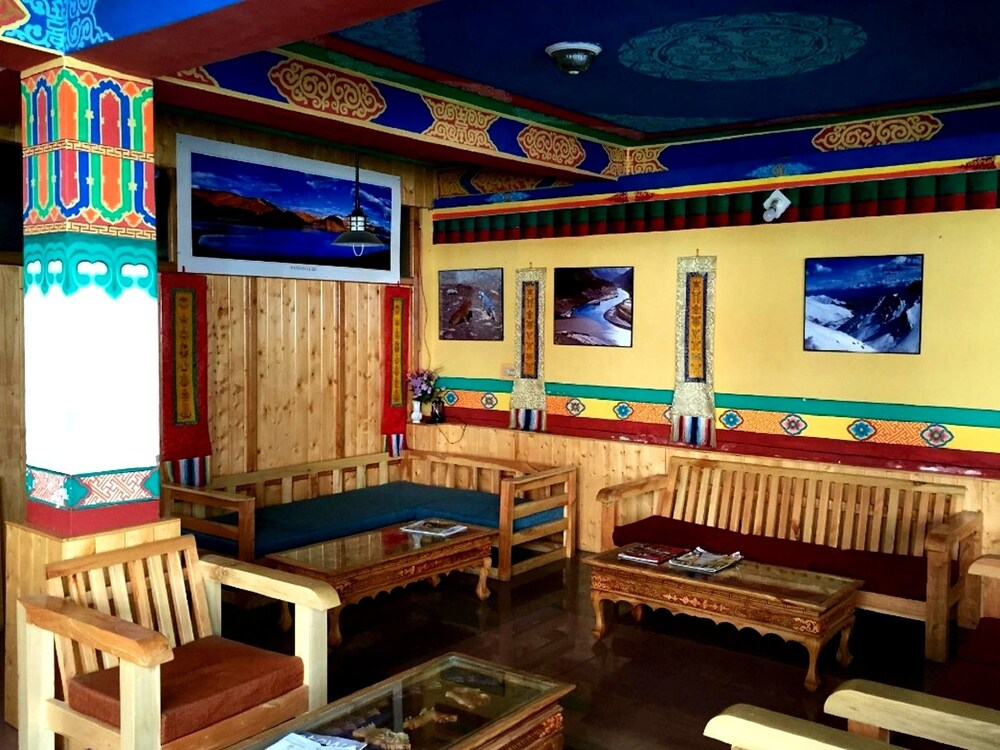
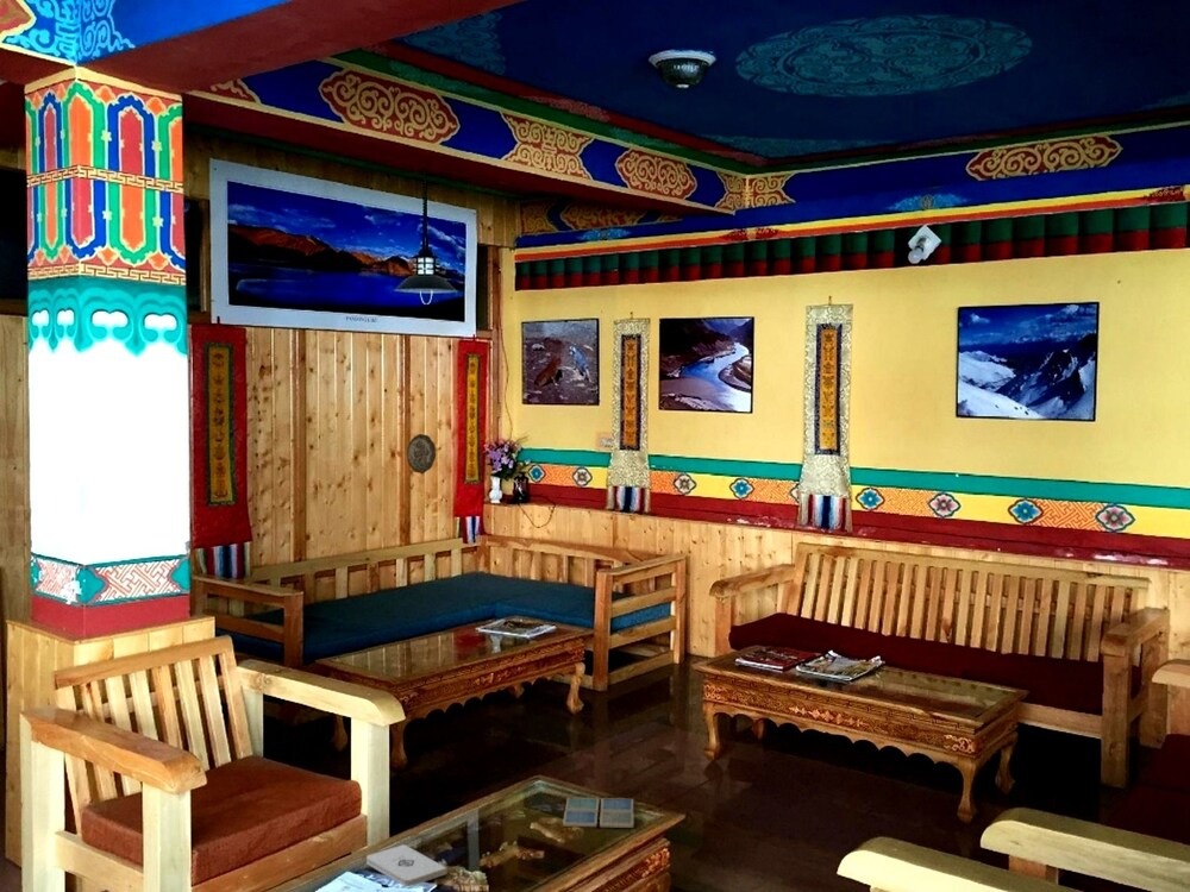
+ decorative plate (420, 453)
+ drink coaster (597, 811)
+ notepad (405, 865)
